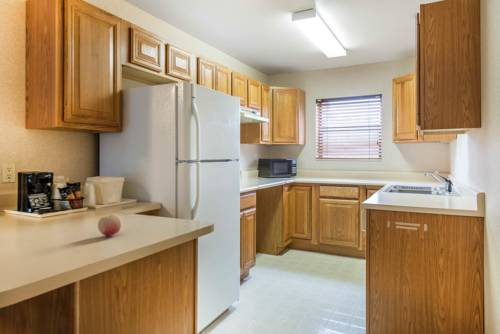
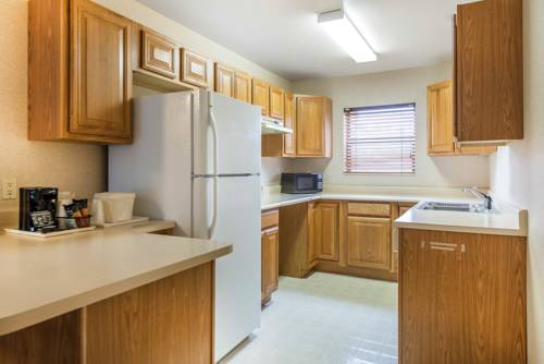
- fruit (109, 225)
